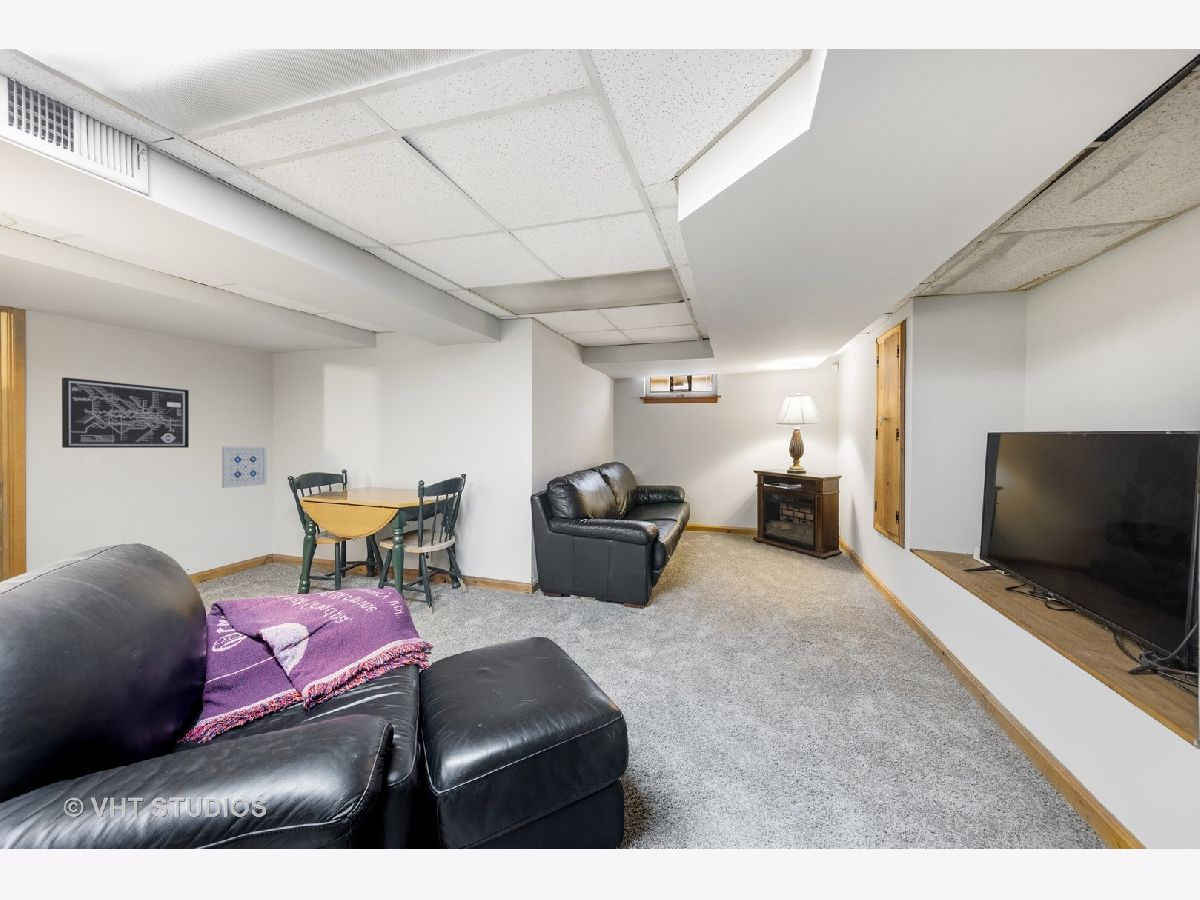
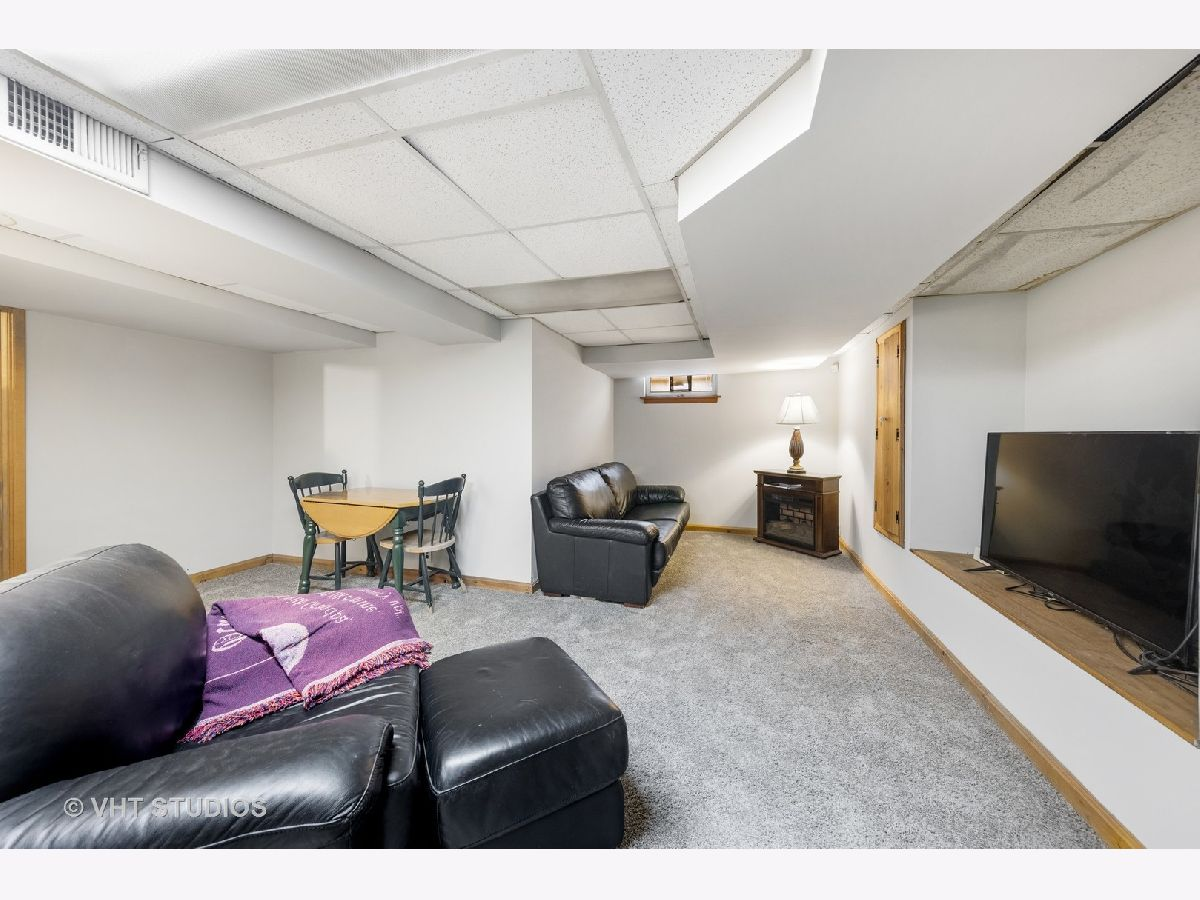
- wall art (245, 466)
- wall art (131, 416)
